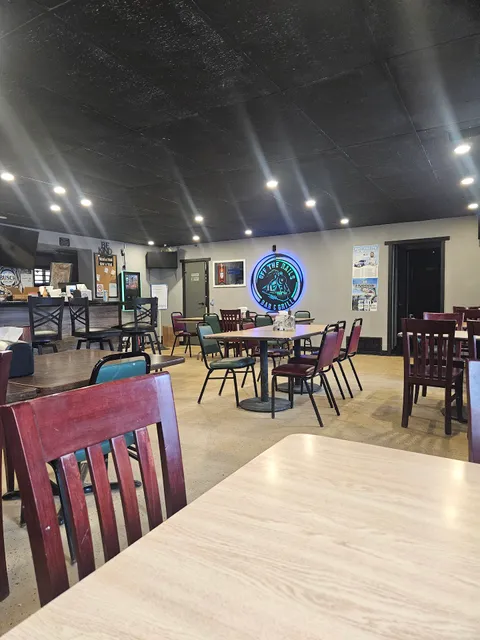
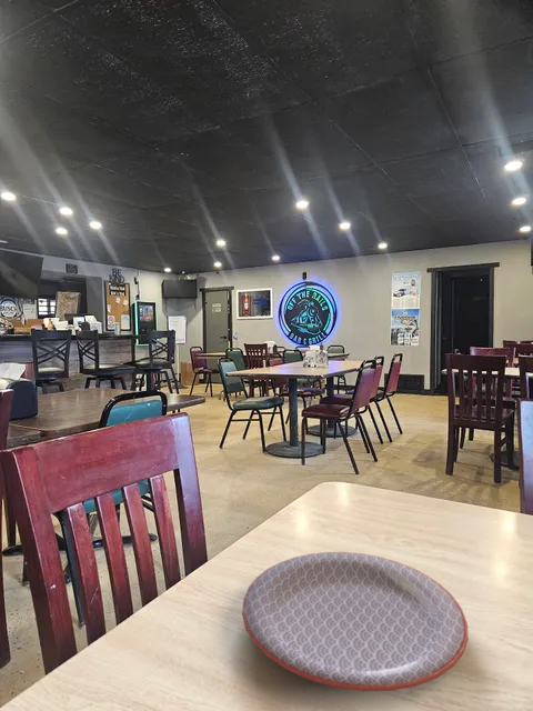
+ plate (350, 611)
